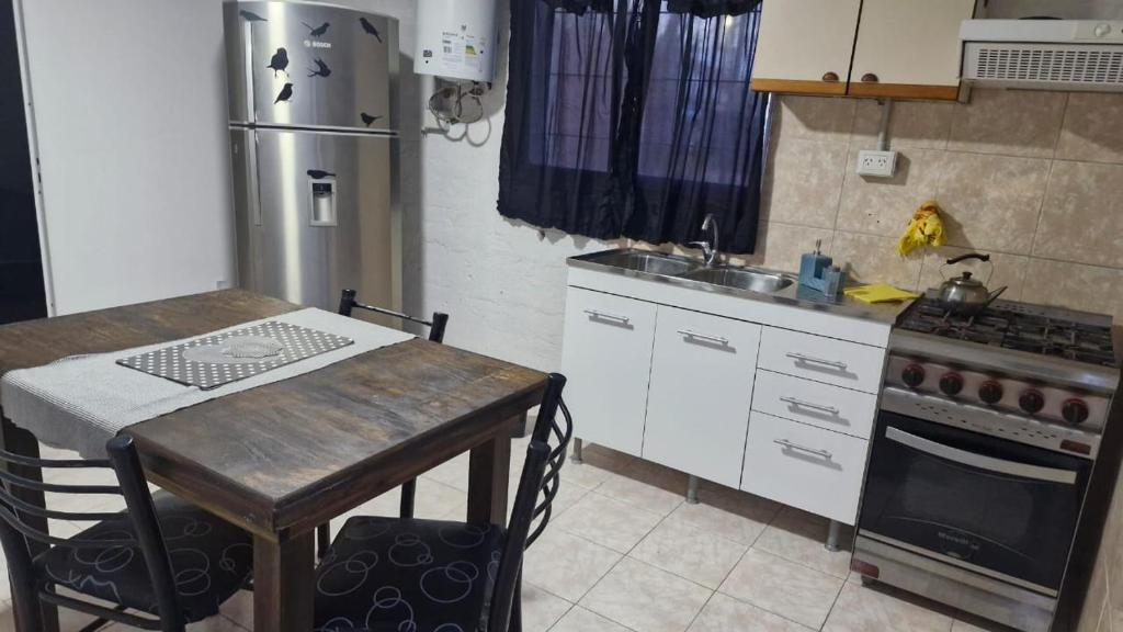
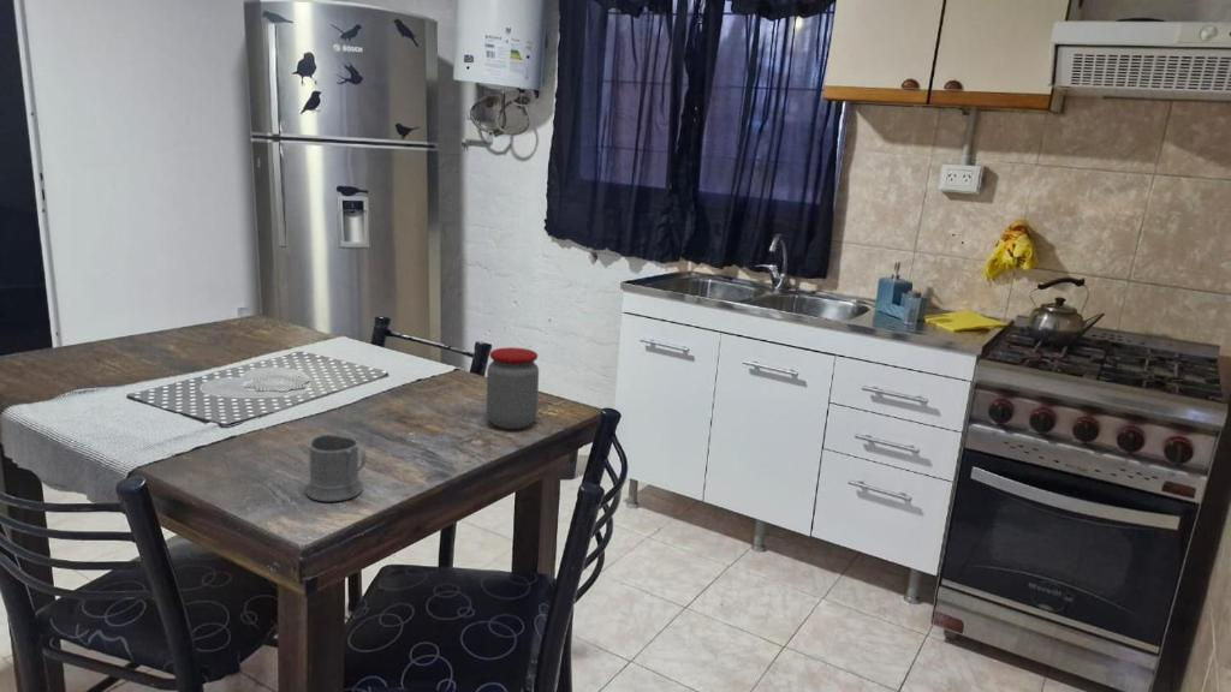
+ jar (512, 387)
+ mug (341, 465)
